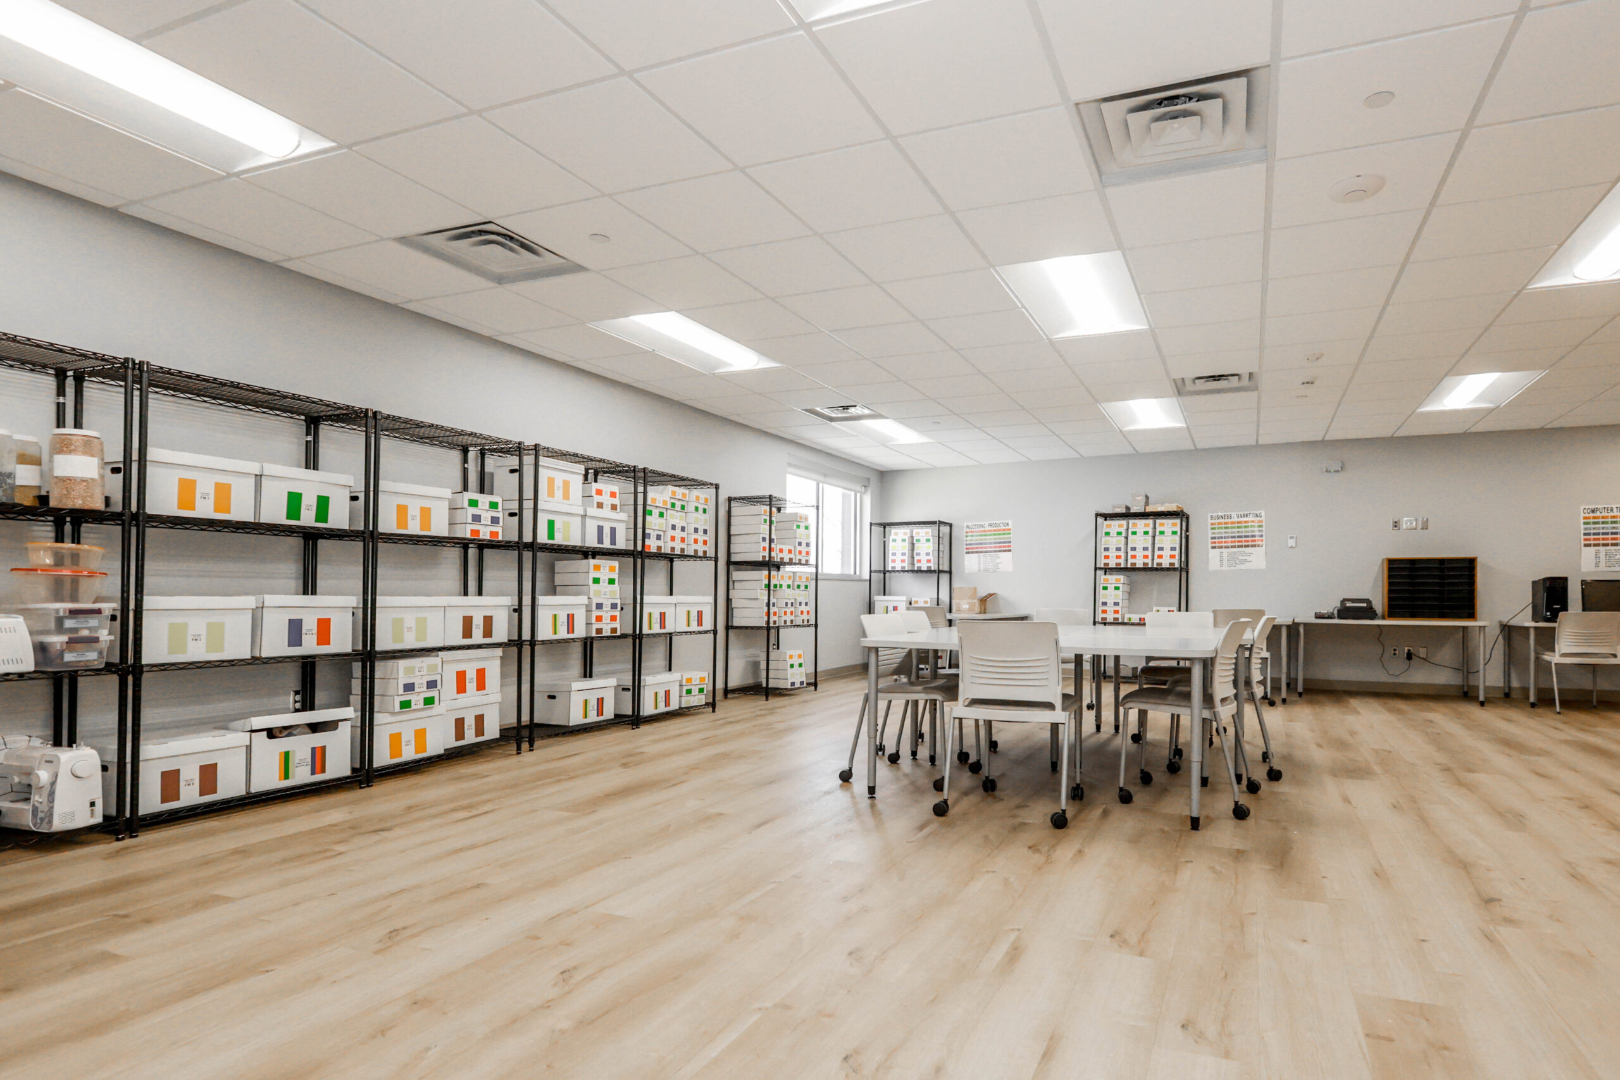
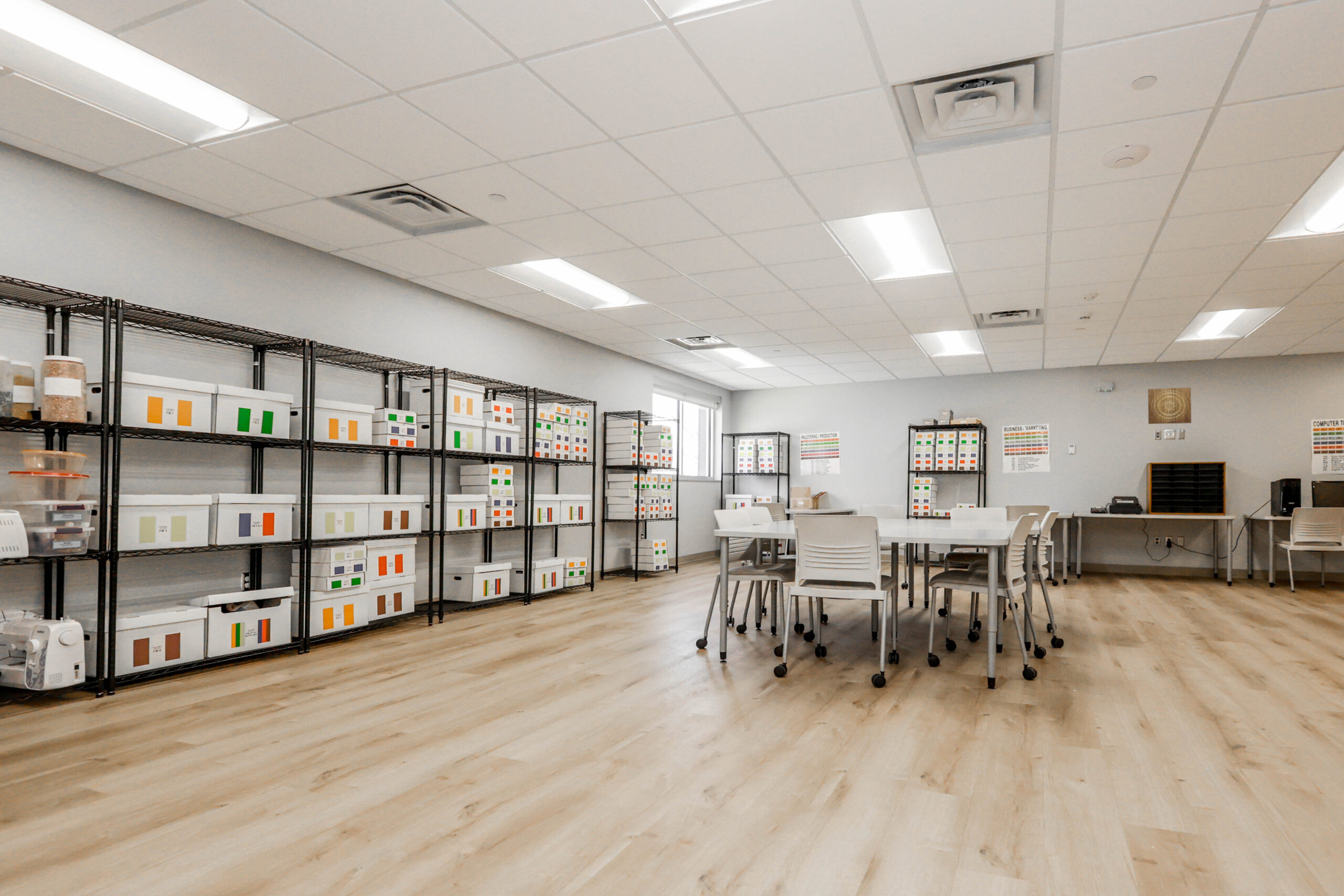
+ wall art (1169, 406)
